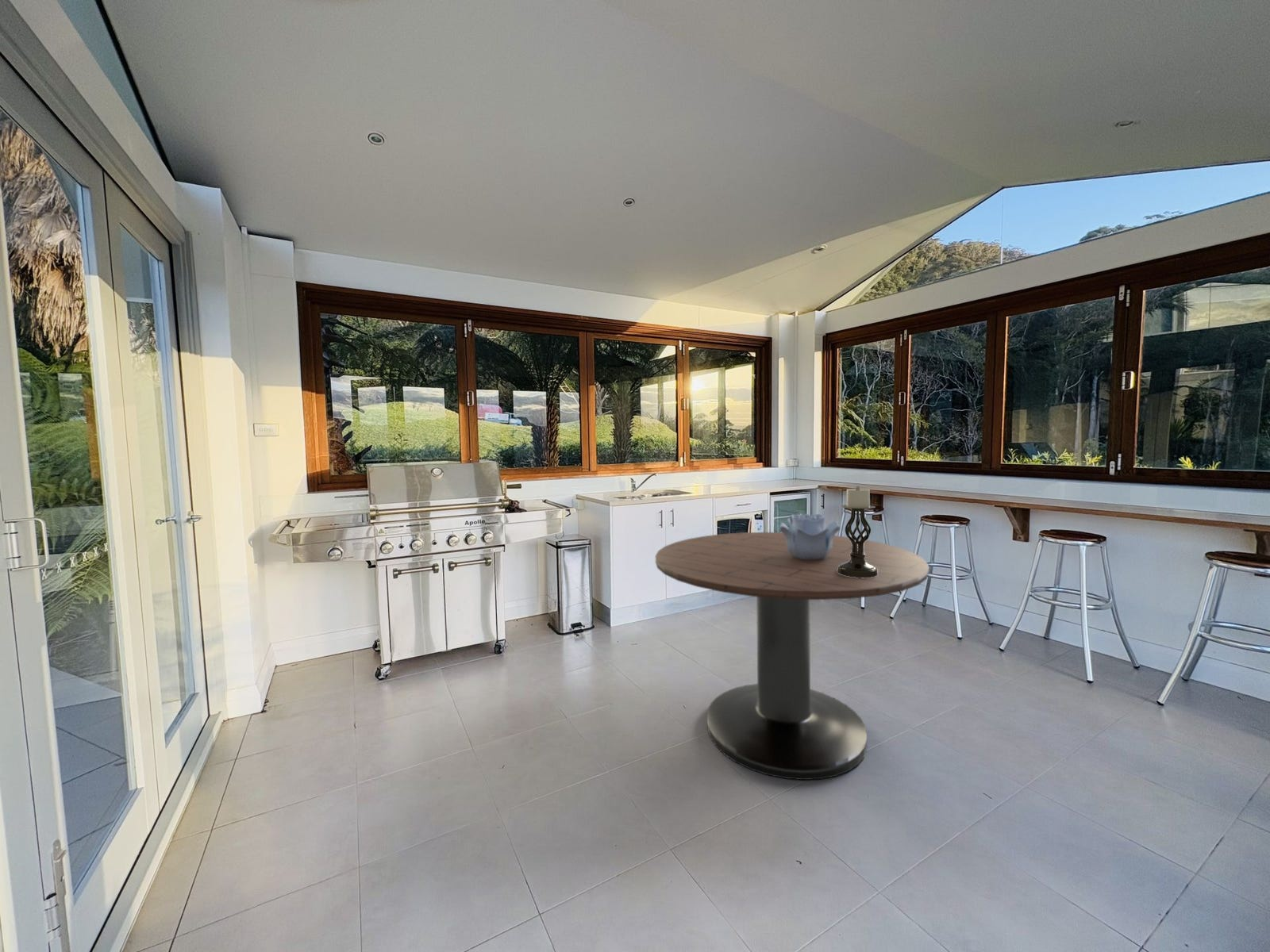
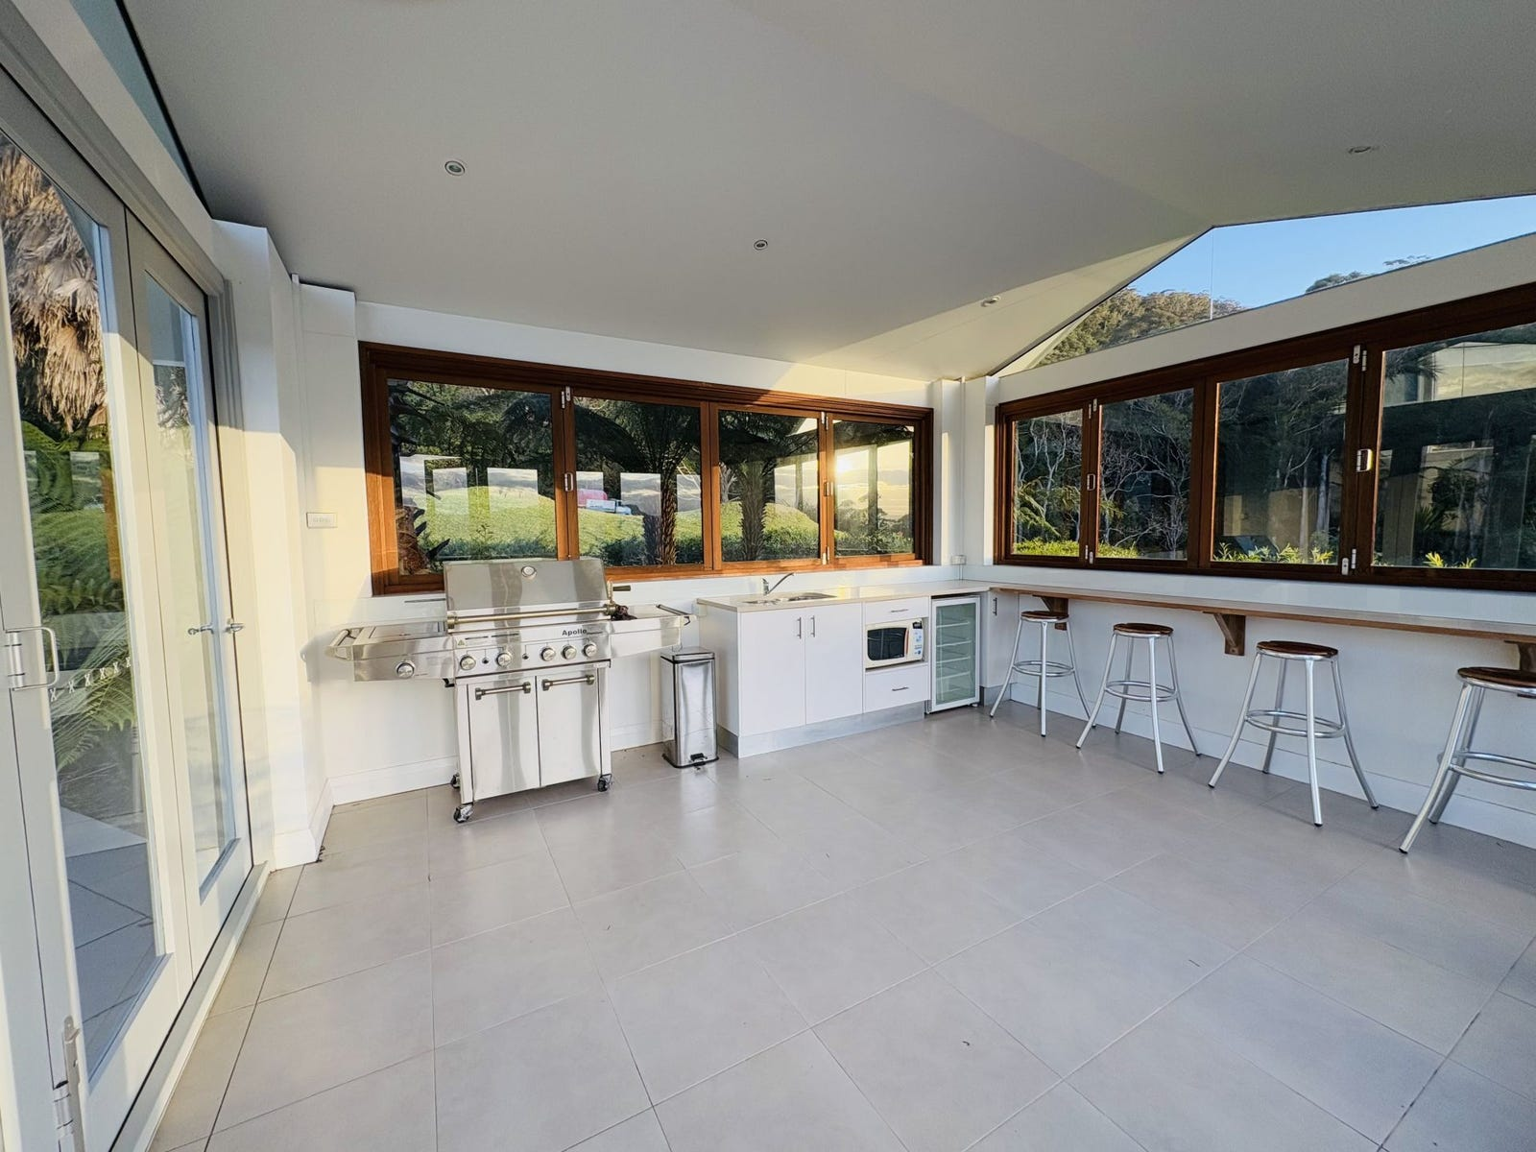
- candle holder (857, 529)
- decorative bowl (809, 536)
- dining table (783, 643)
